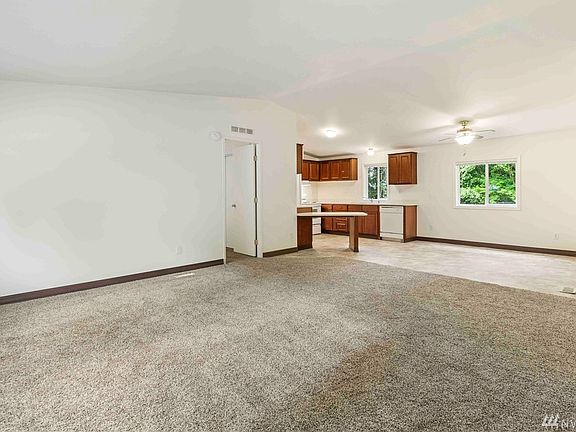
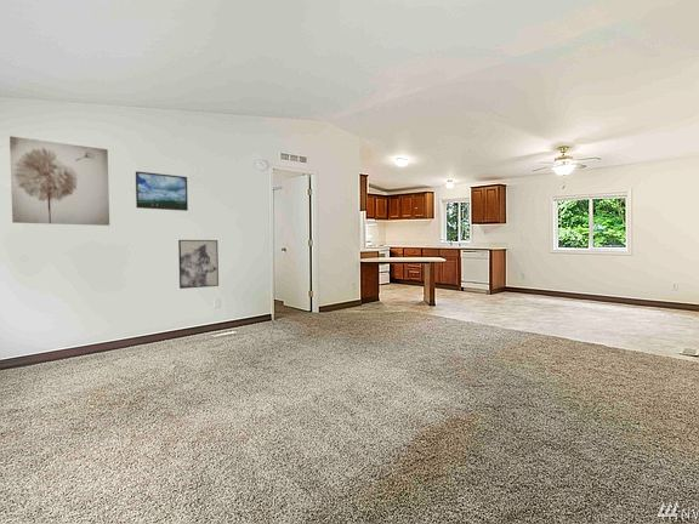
+ wall art (62, 183)
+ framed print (163, 192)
+ wall art (199, 263)
